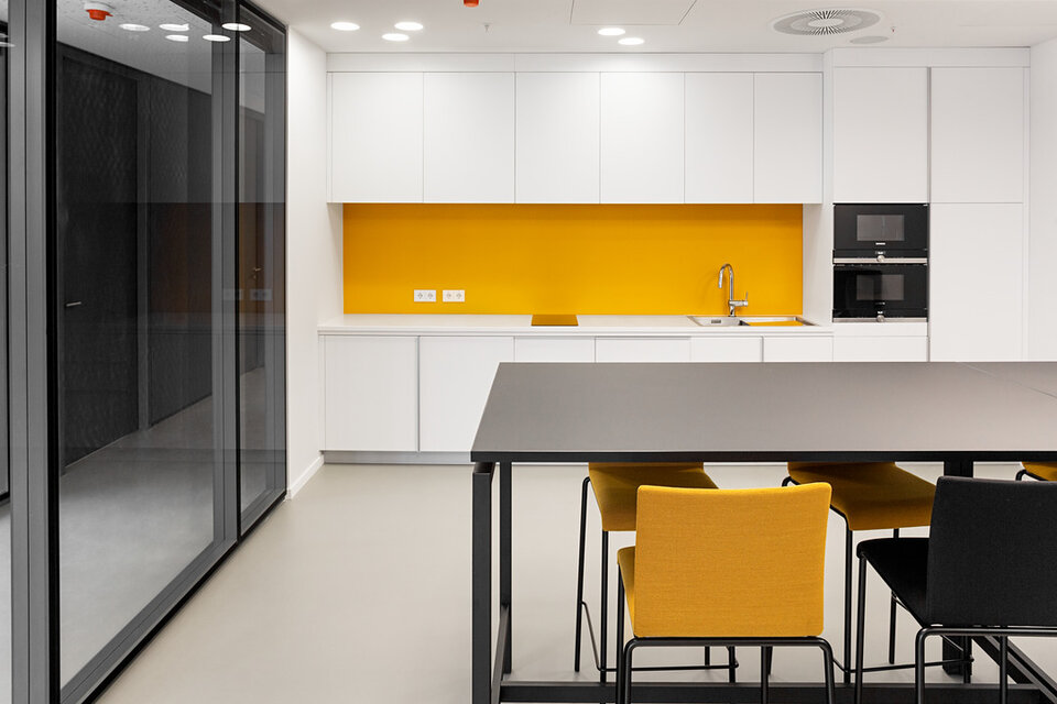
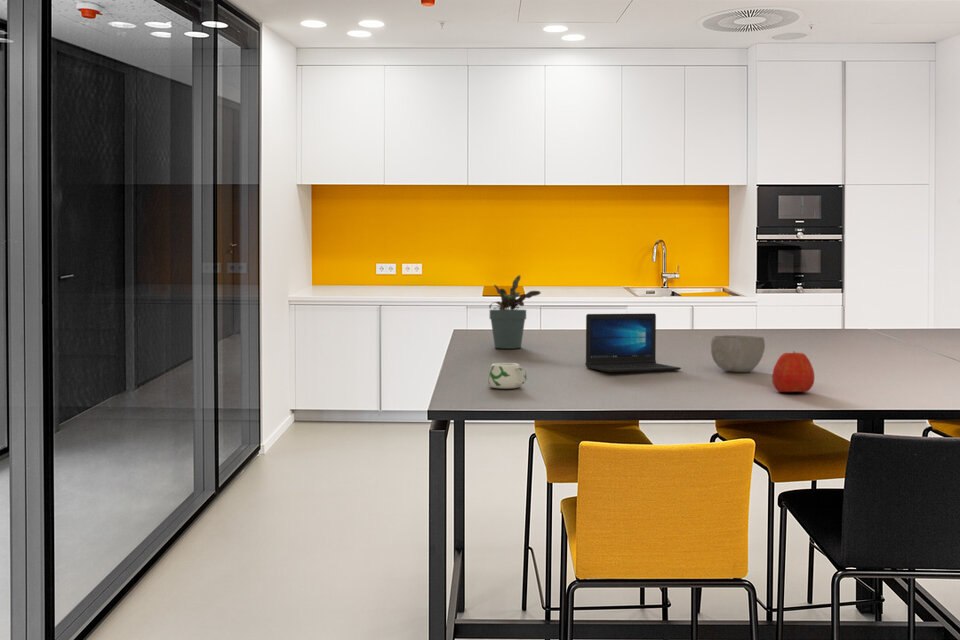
+ laptop (632, 341)
+ bowl (737, 353)
+ apple (792, 371)
+ potted plant (514, 311)
+ mug (509, 376)
